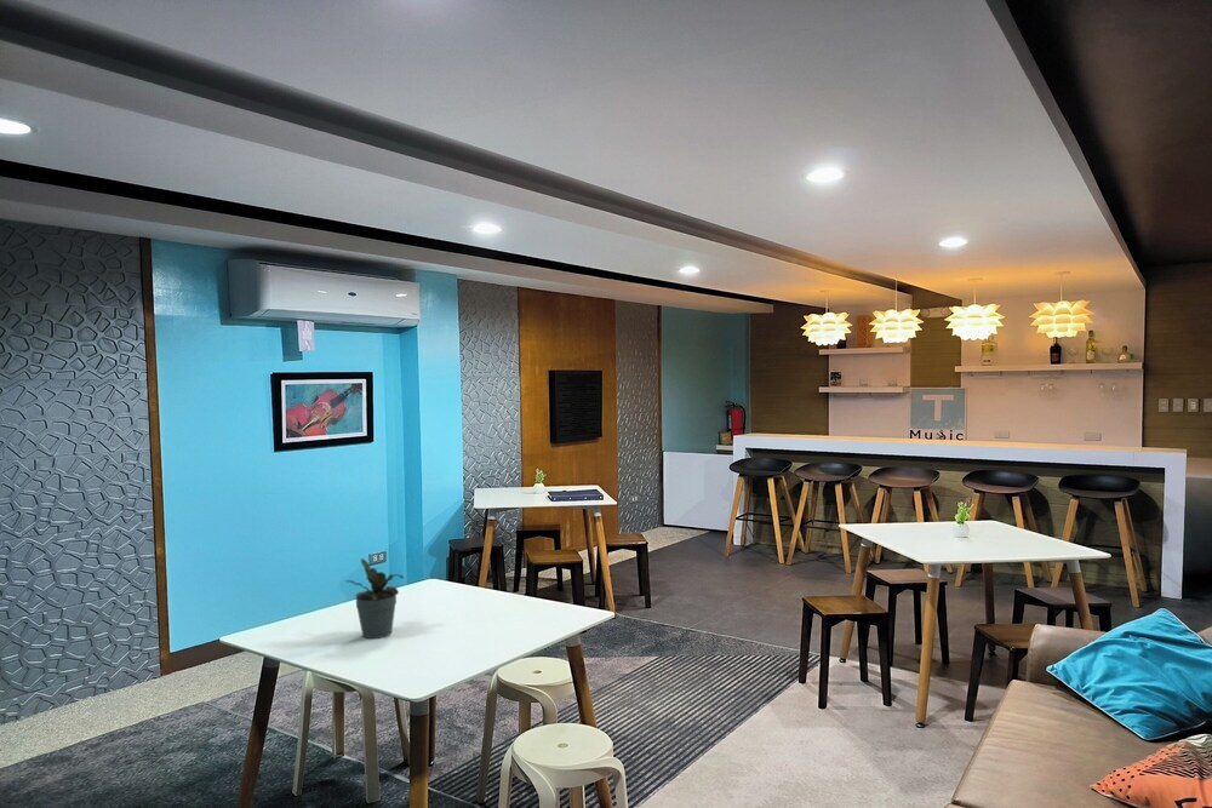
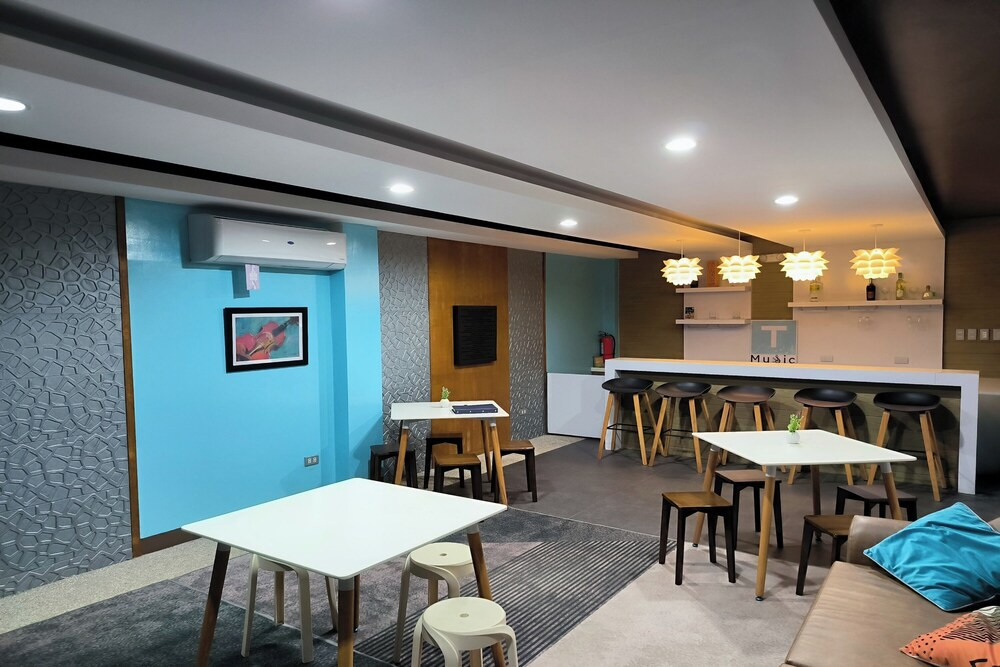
- potted plant (373, 595)
